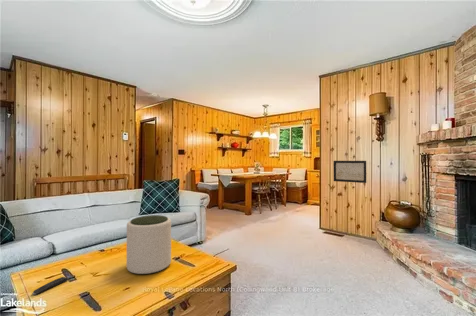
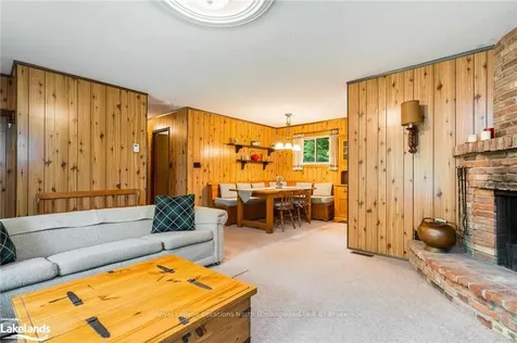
- wall art (349, 171)
- remote control (50, 285)
- plant pot (149, 242)
